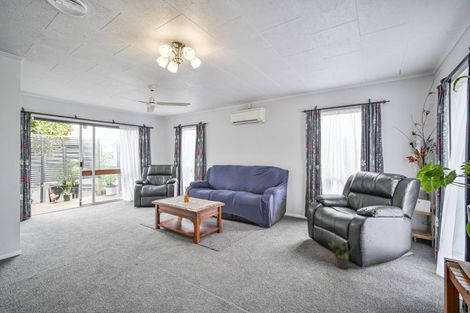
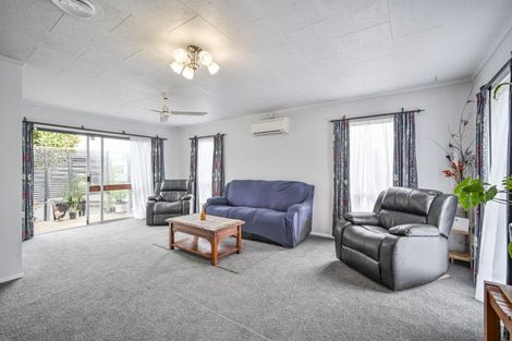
- potted plant (340, 251)
